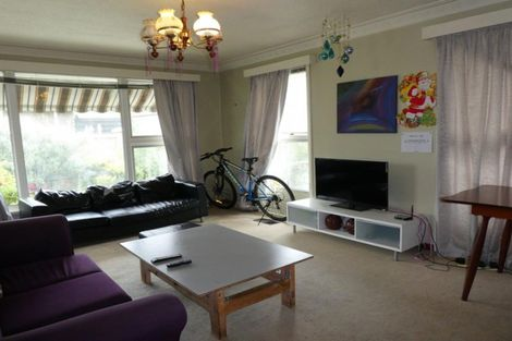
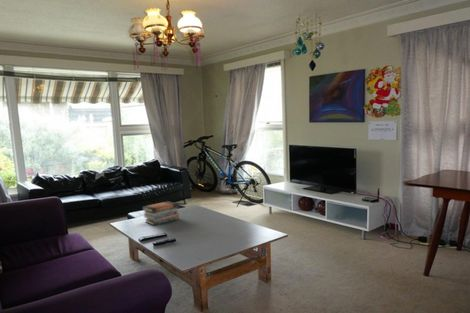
+ book stack (161, 212)
